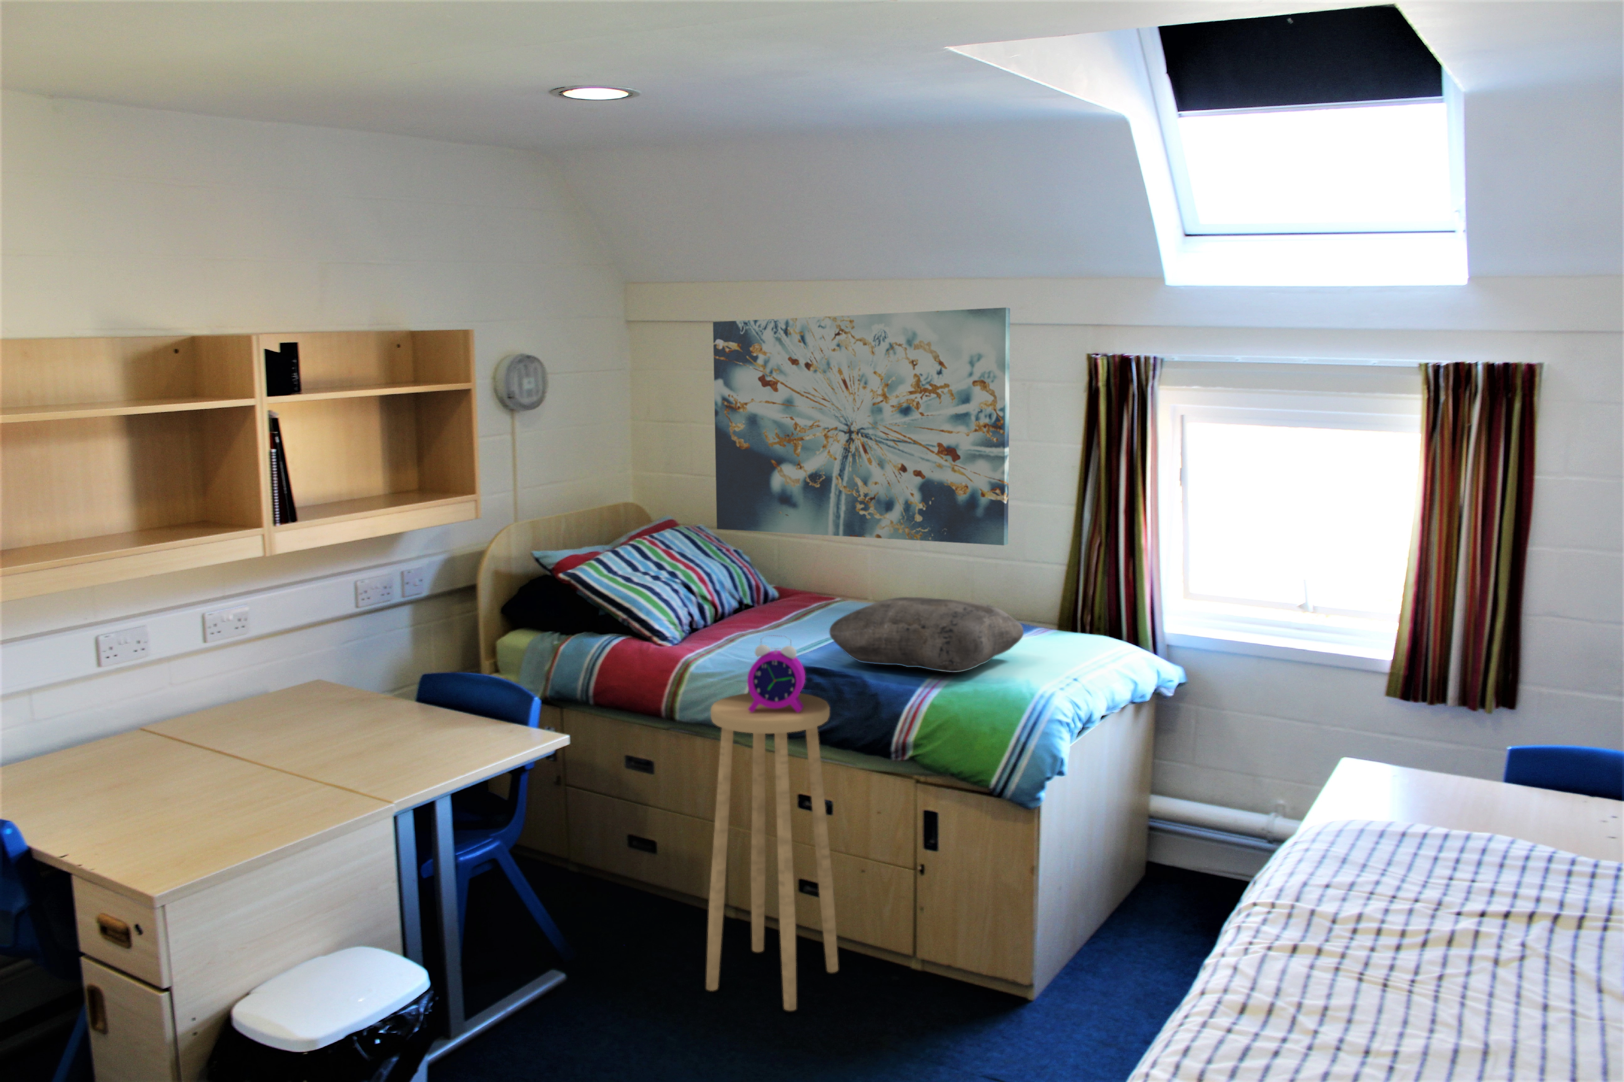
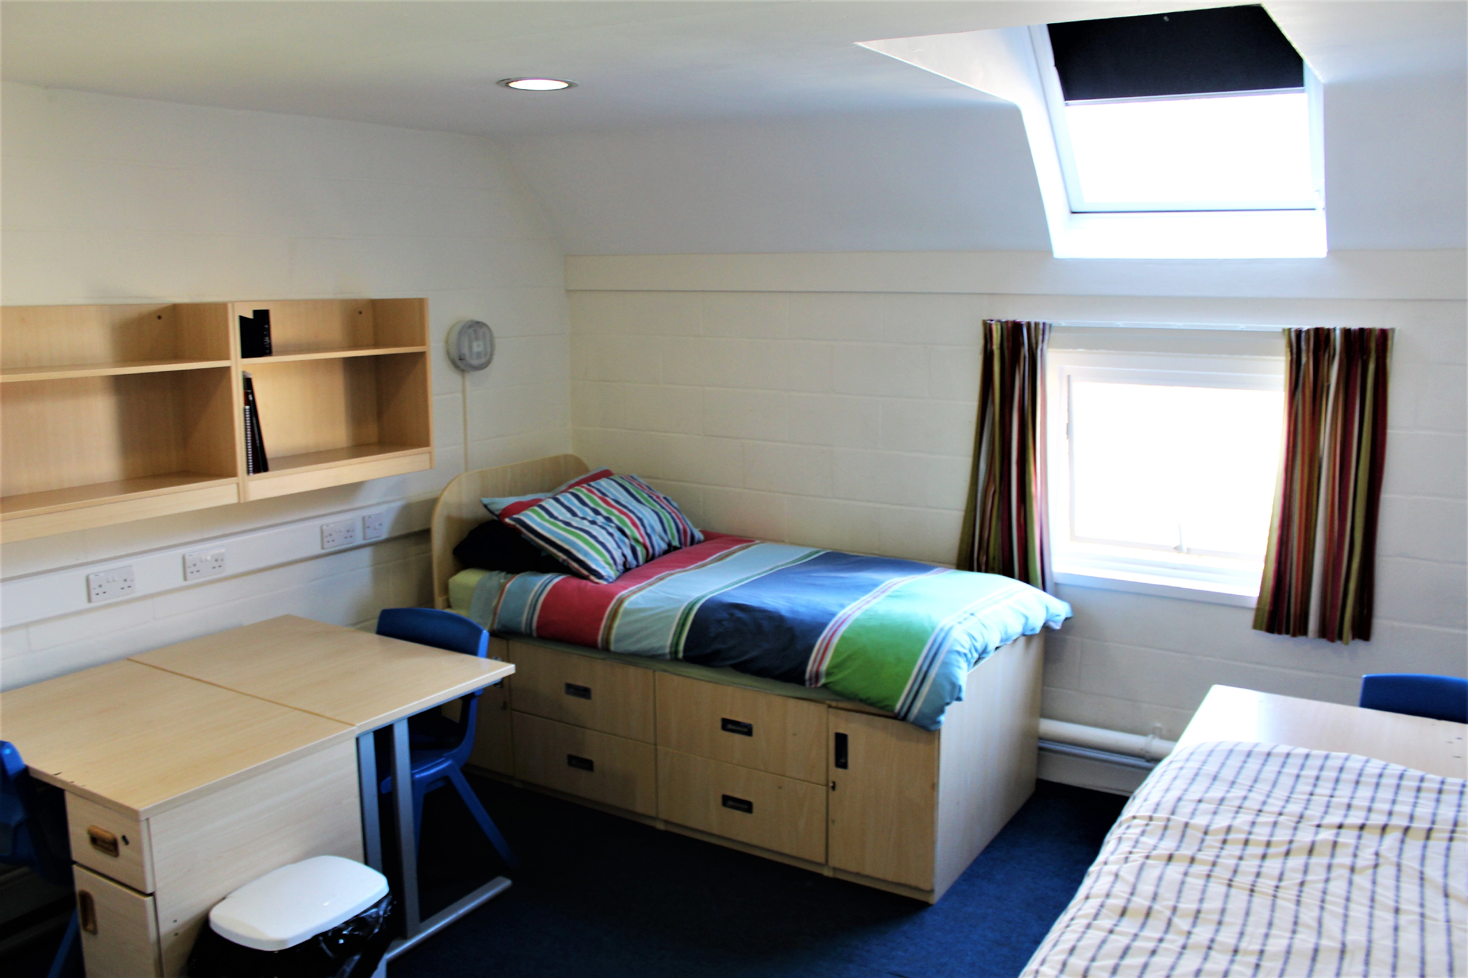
- stool (777, 843)
- cushion (926, 632)
- wall art (852, 426)
- alarm clock (776, 671)
